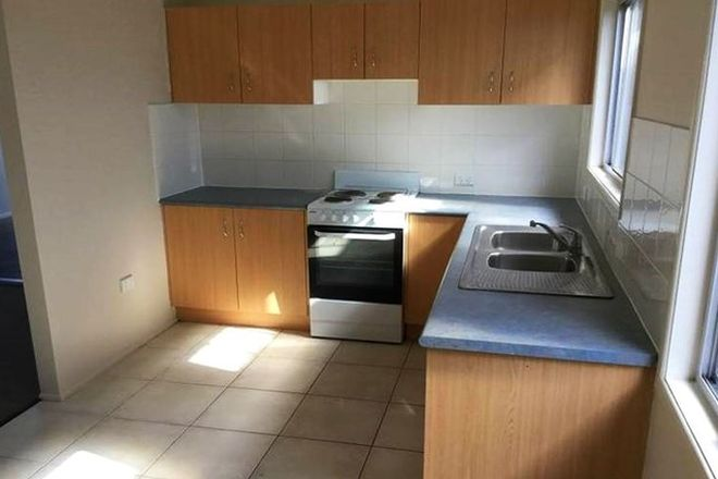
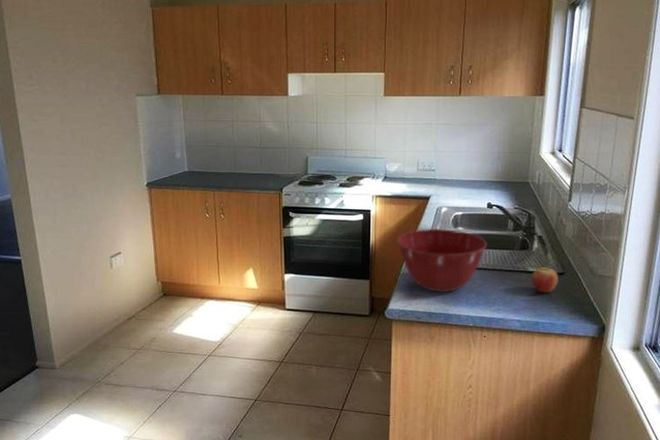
+ fruit (544, 279)
+ mixing bowl (440, 262)
